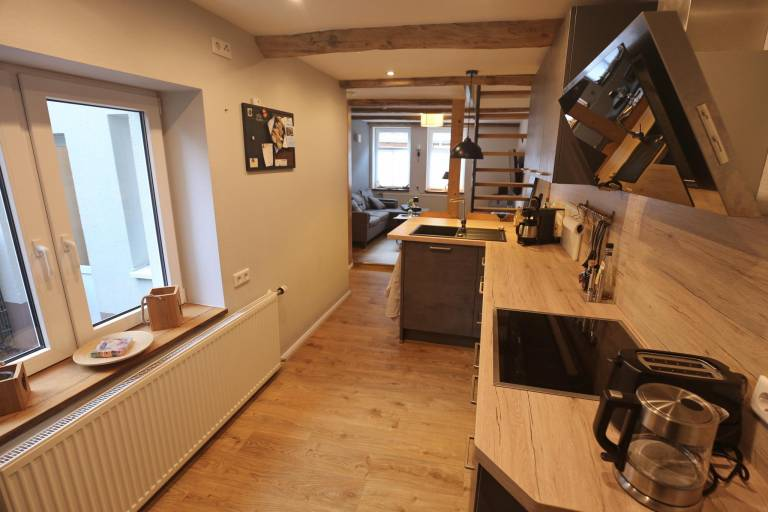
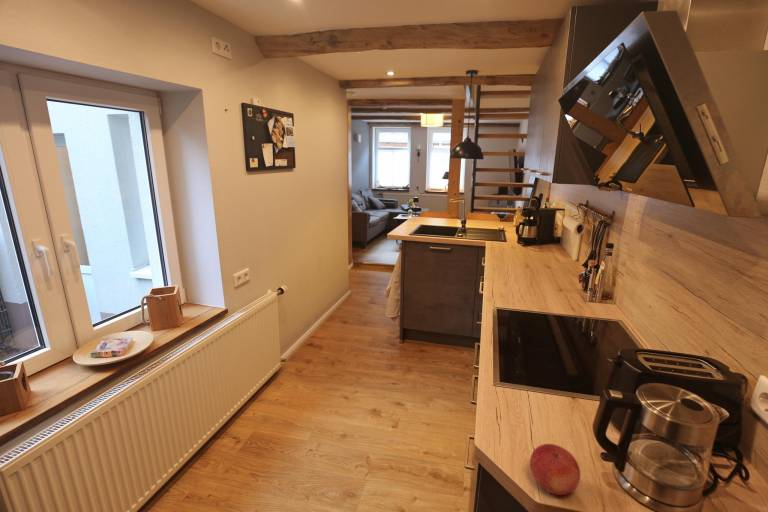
+ fruit (554, 466)
